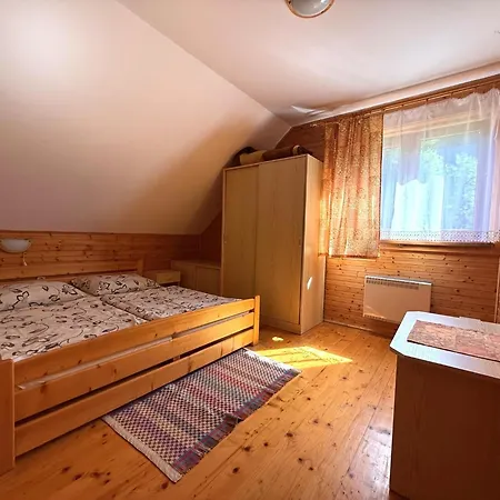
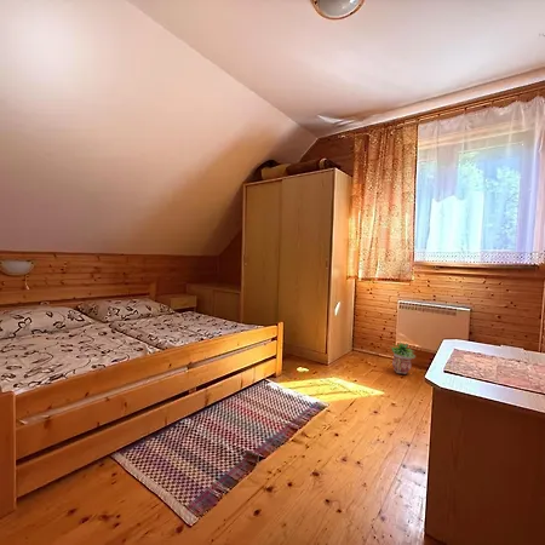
+ potted plant (402, 356)
